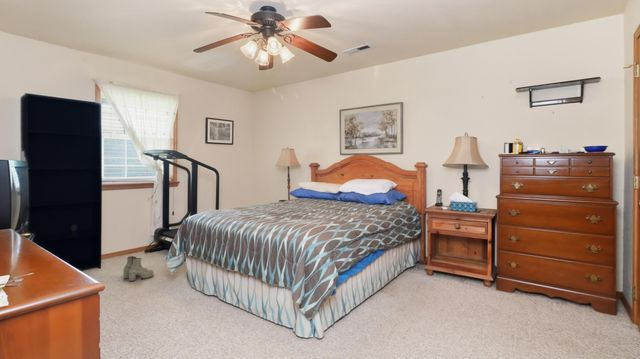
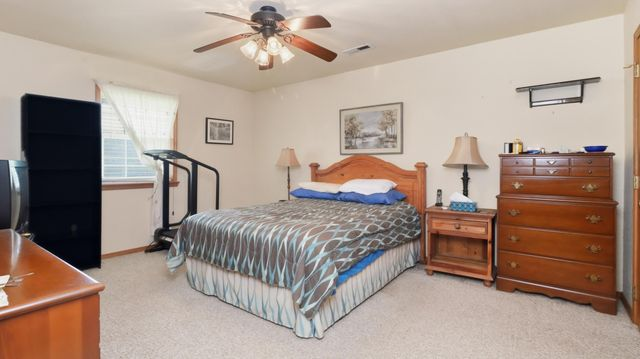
- boots (138, 266)
